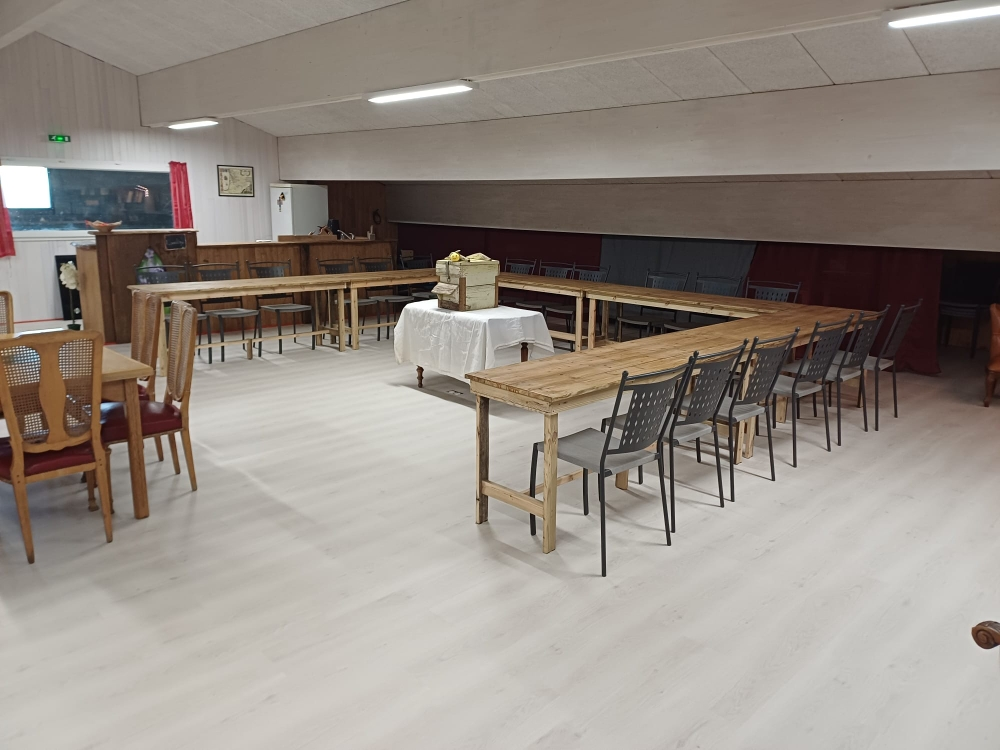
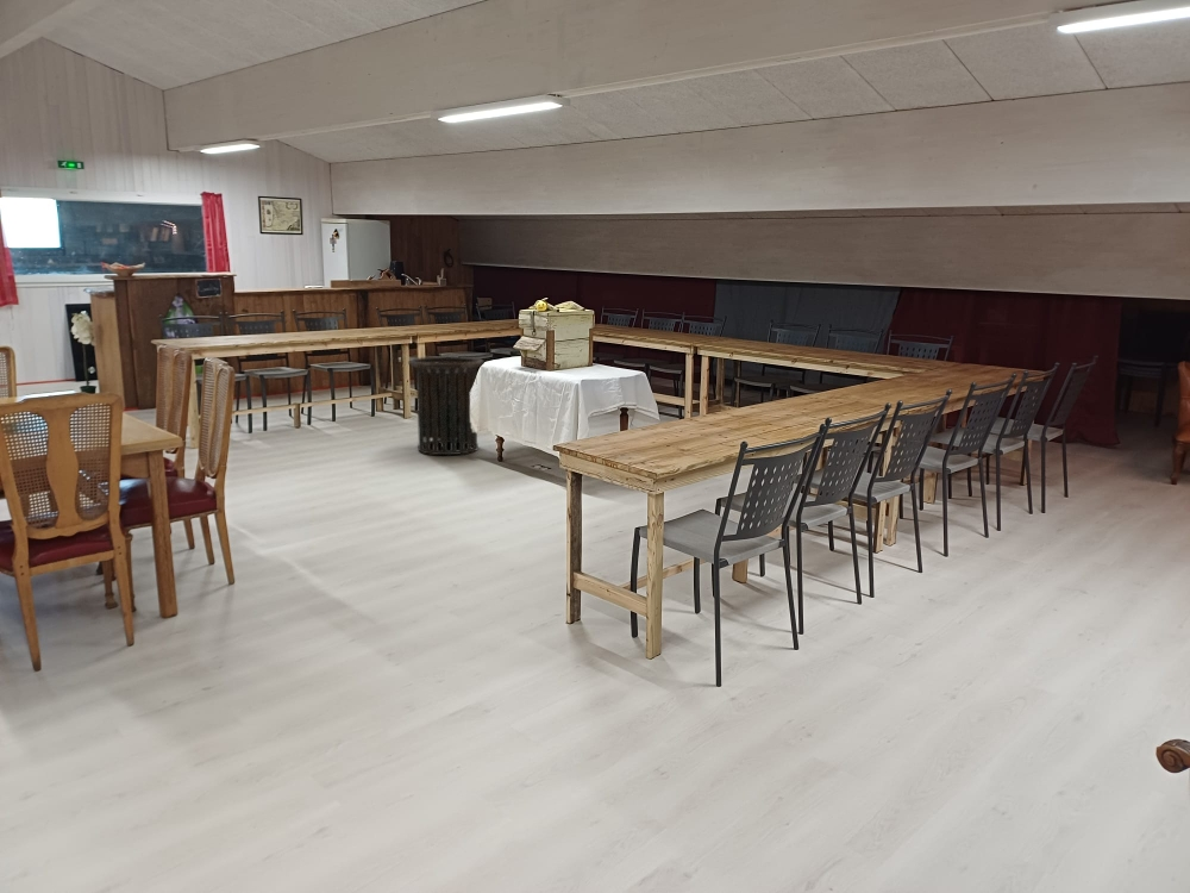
+ trash bin (446, 405)
